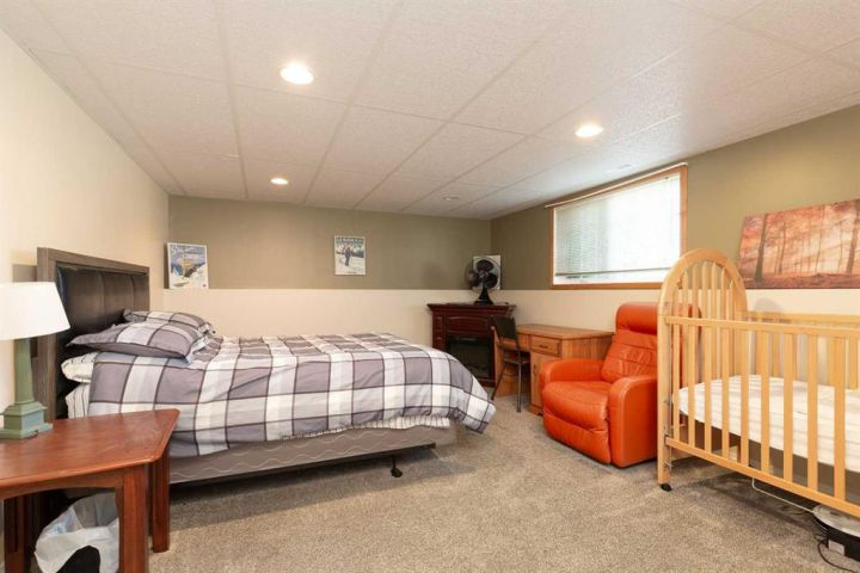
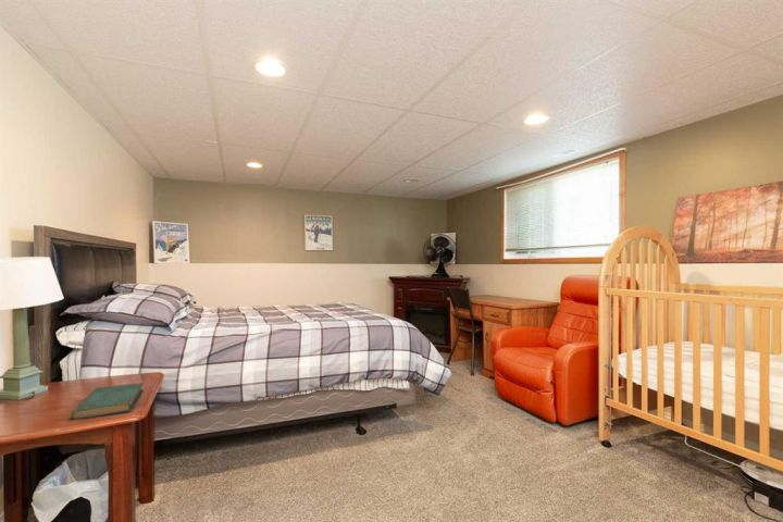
+ book (111, 398)
